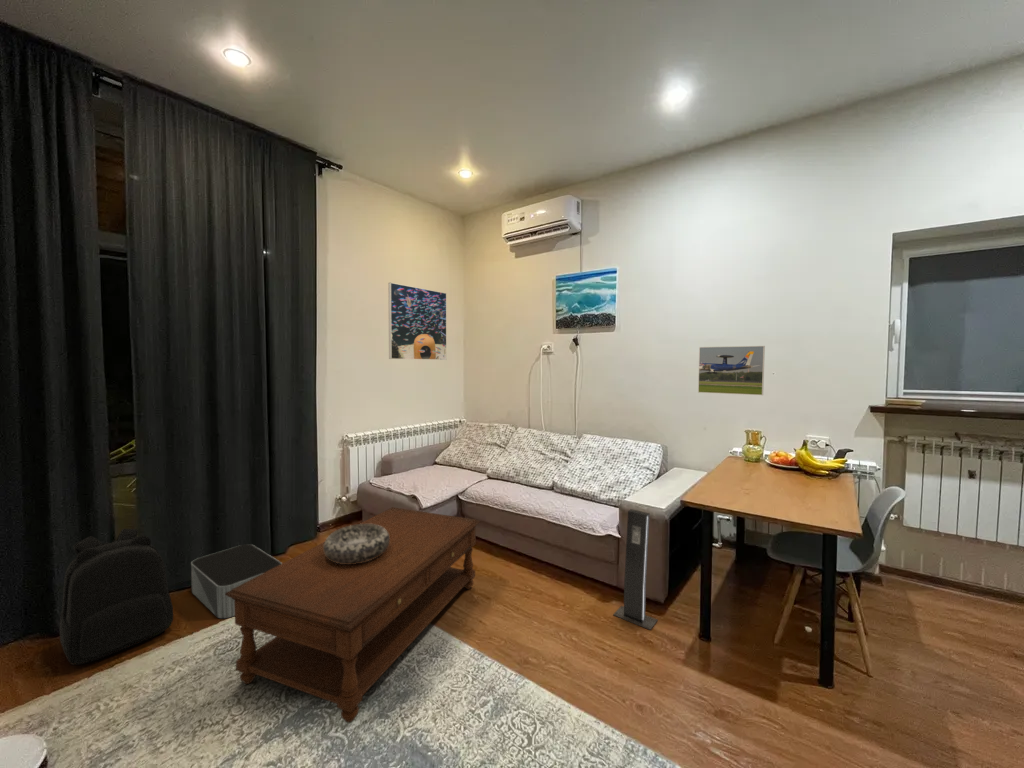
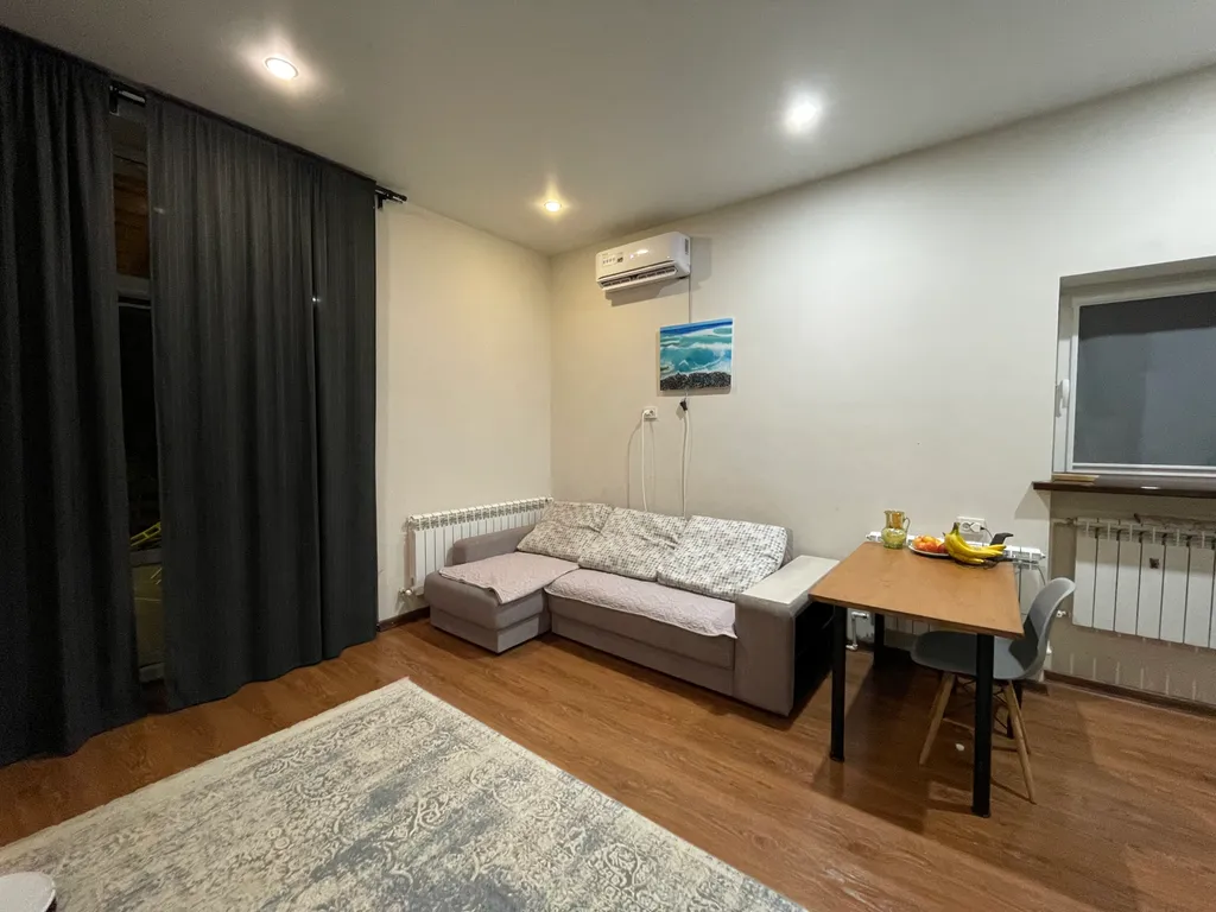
- coffee table (377, 587)
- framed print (419, 324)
- storage bin (236, 577)
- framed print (730, 370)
- speaker (636, 565)
- decorative bowl (357, 542)
- backpack (115, 588)
